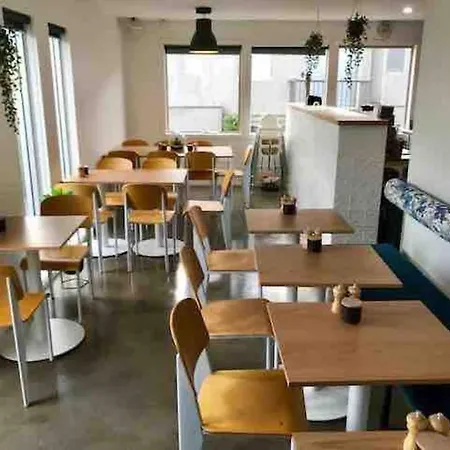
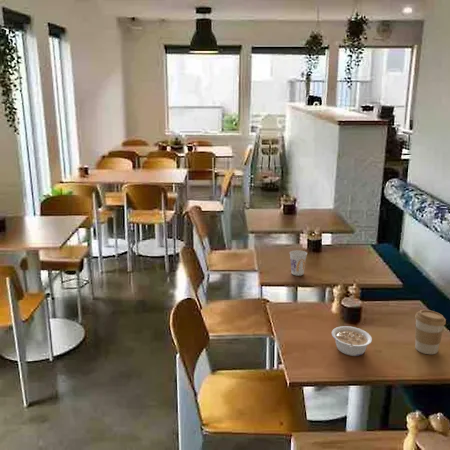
+ legume (352, 341)
+ cup (297, 263)
+ coffee cup (428, 331)
